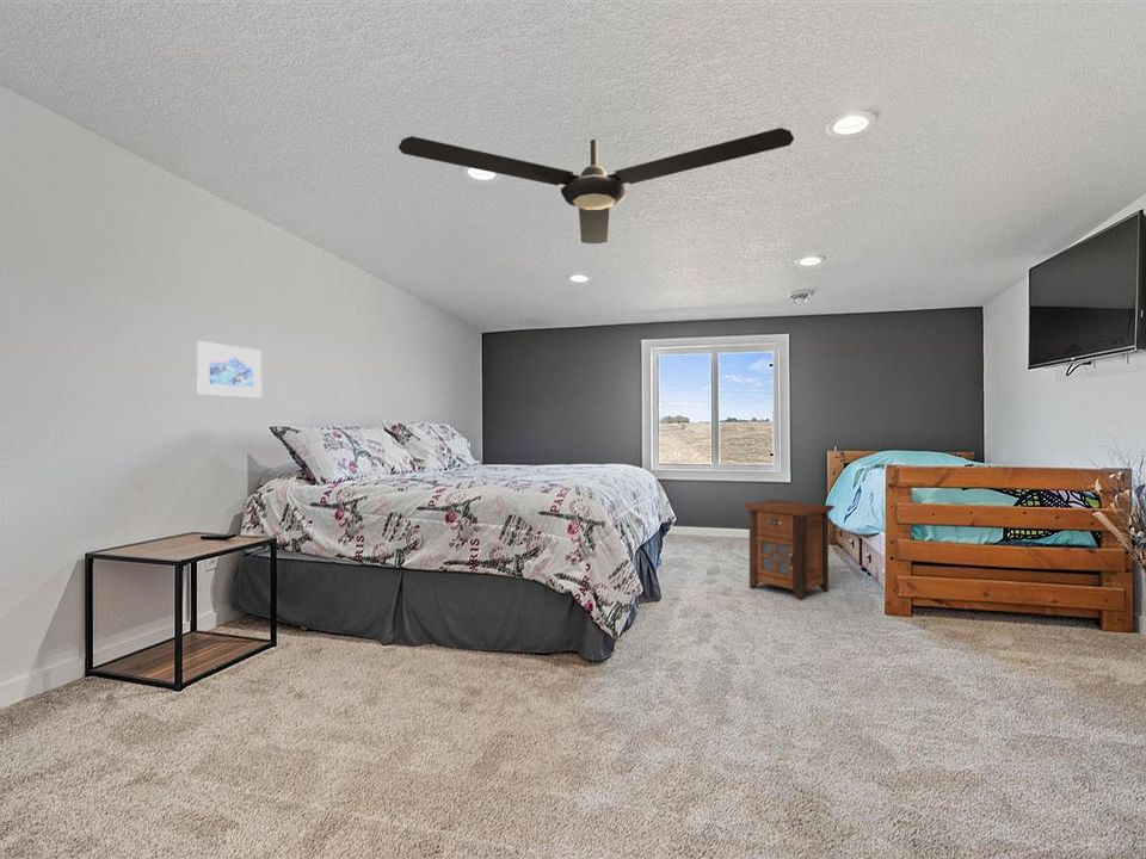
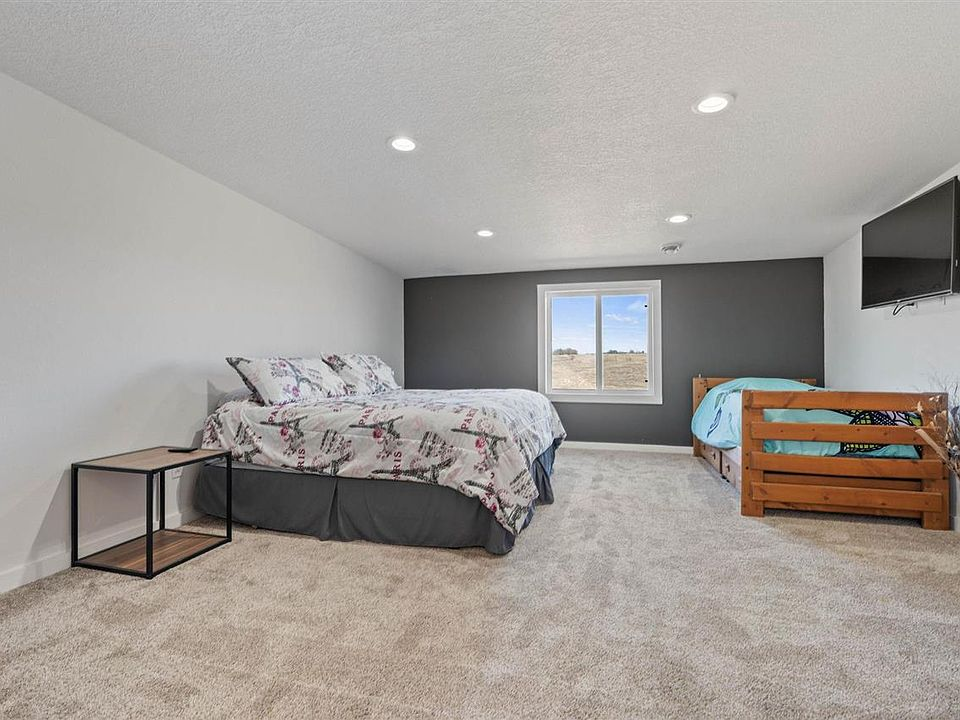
- ceiling fan (593, 189)
- nightstand (788, 546)
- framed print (230, 371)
